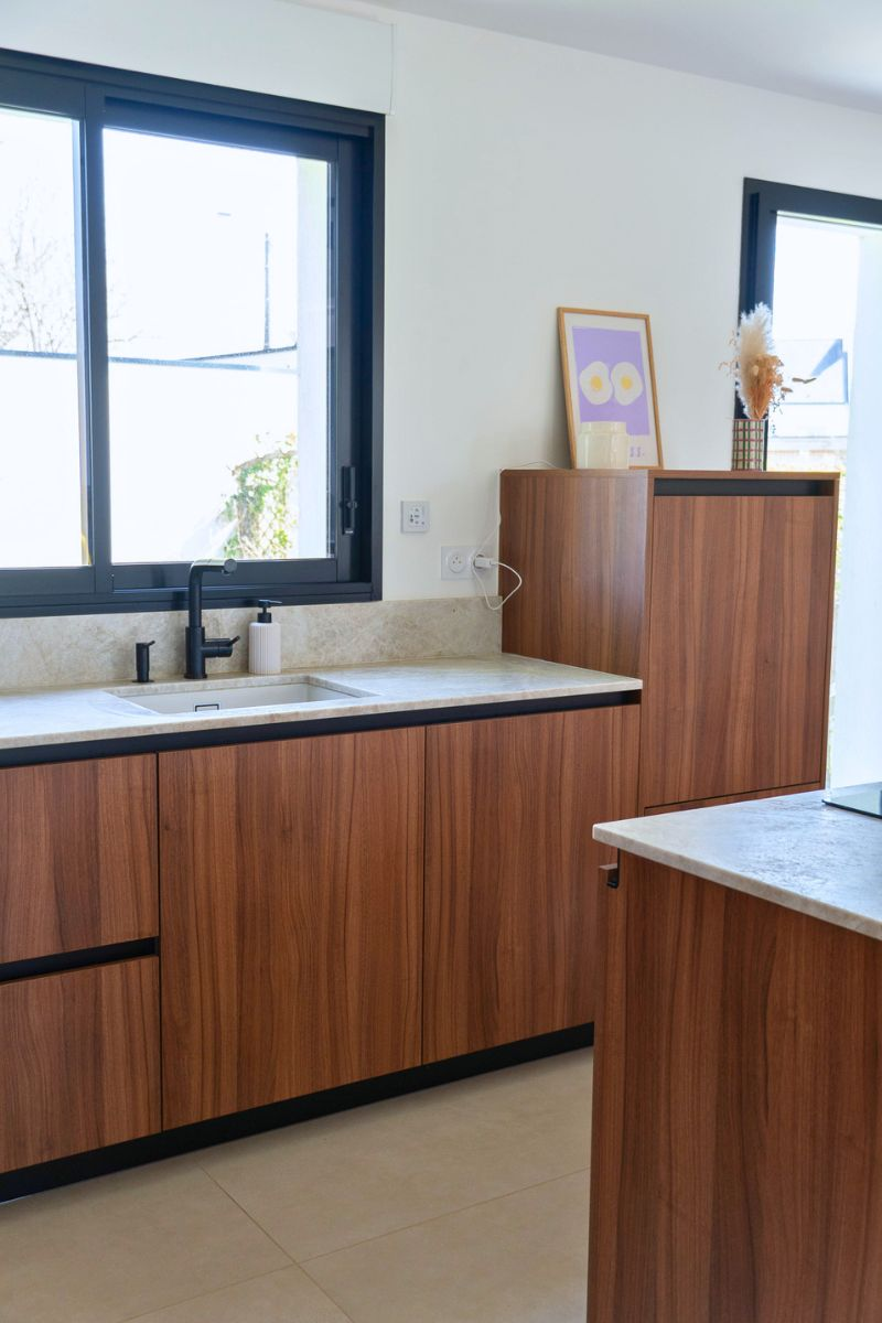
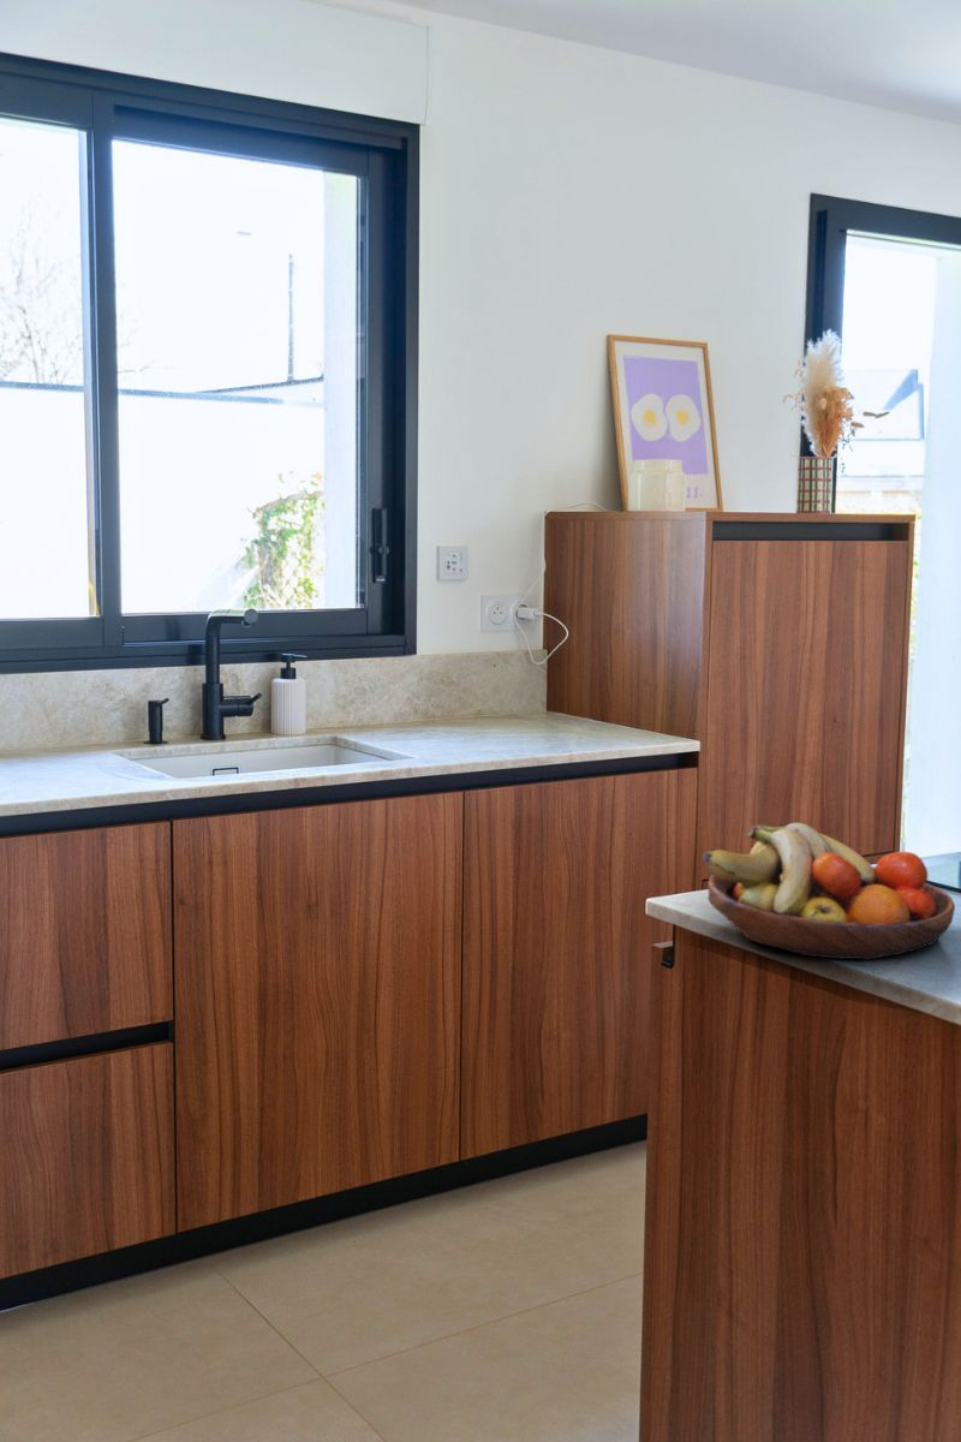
+ fruit bowl (828, 881)
